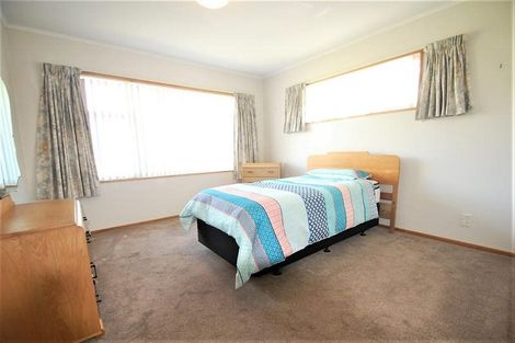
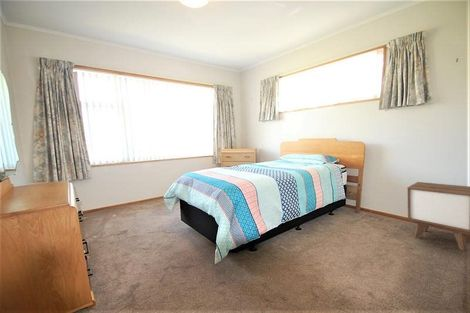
+ nightstand (441, 213)
